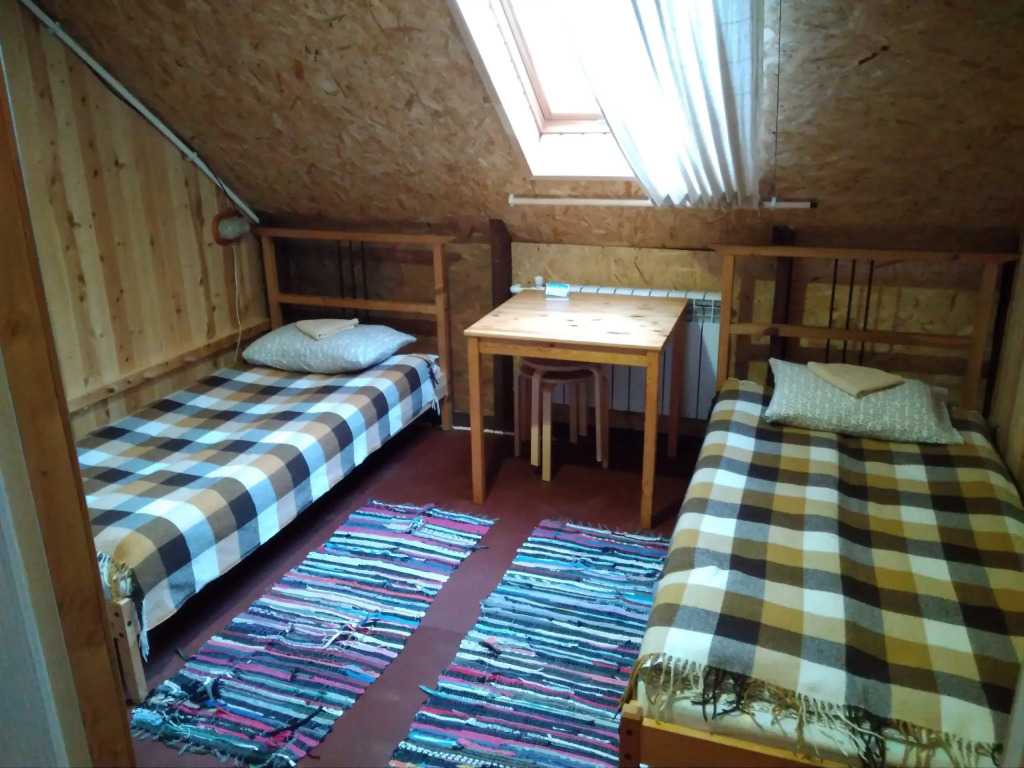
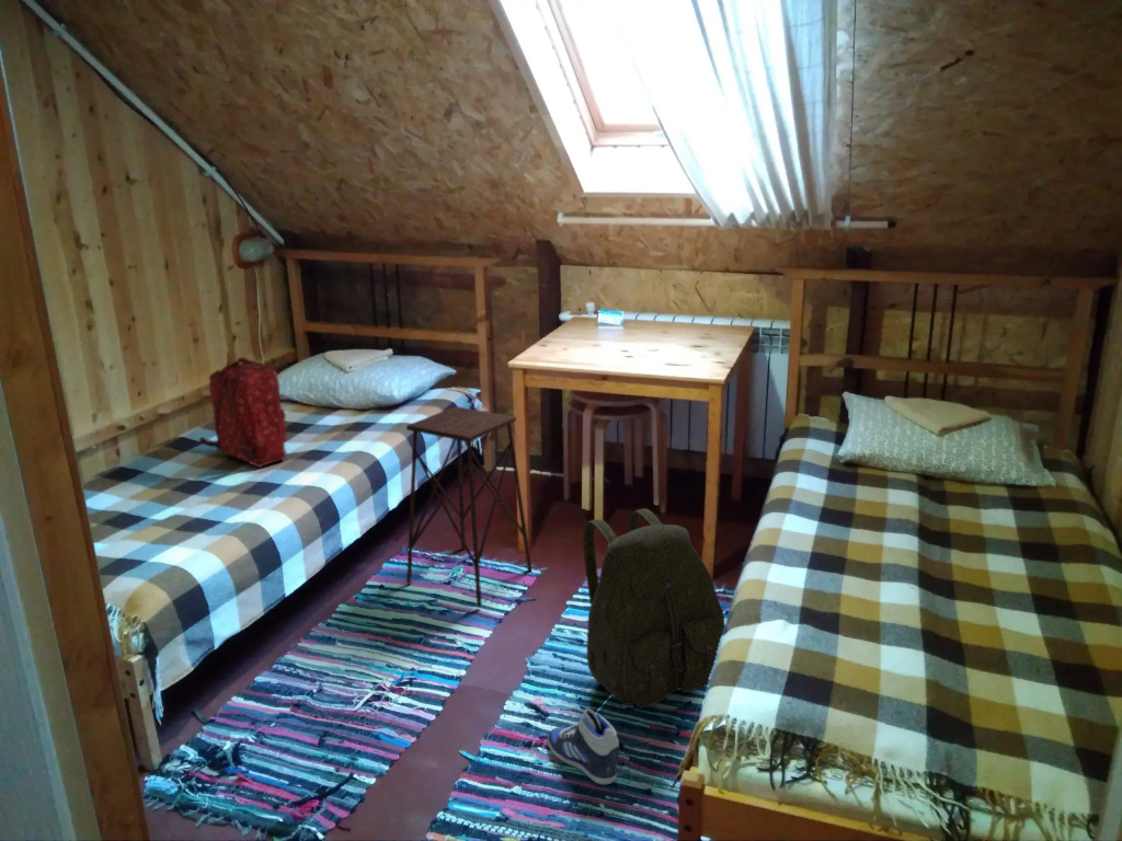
+ side table (470, 500)
+ backpack (242, 410)
+ backpack (644, 602)
+ sneaker (583, 731)
